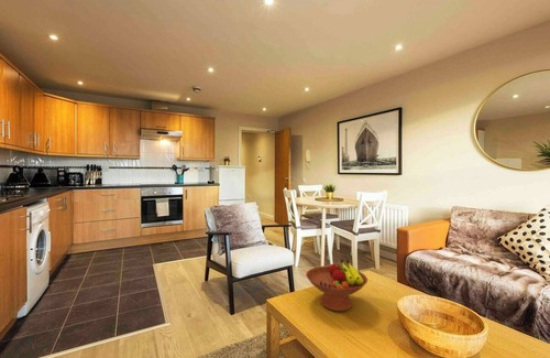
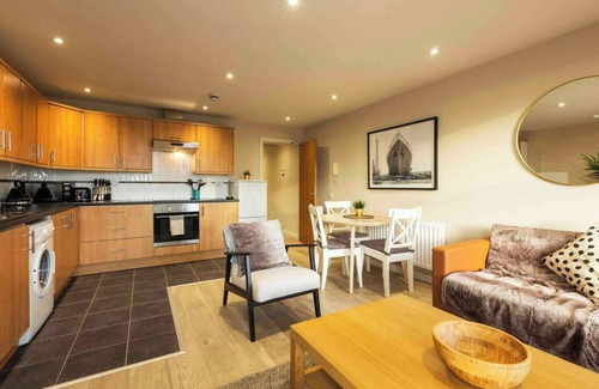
- fruit bowl (336, 284)
